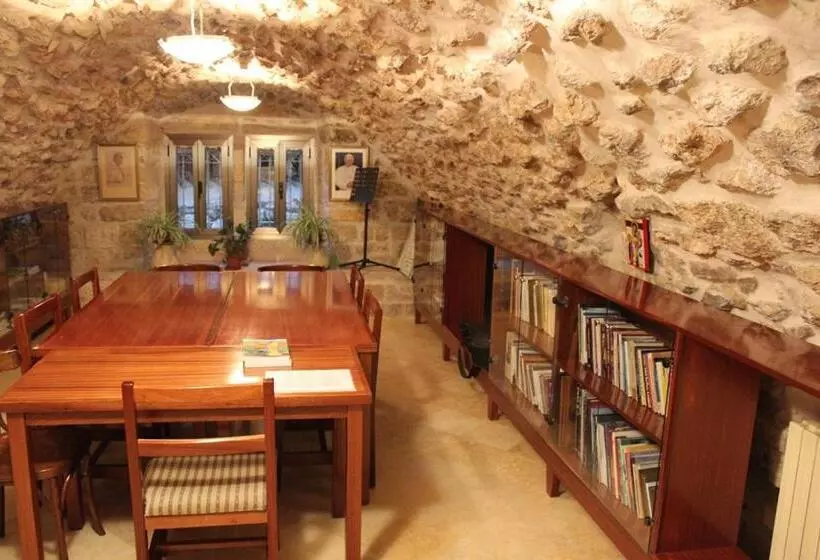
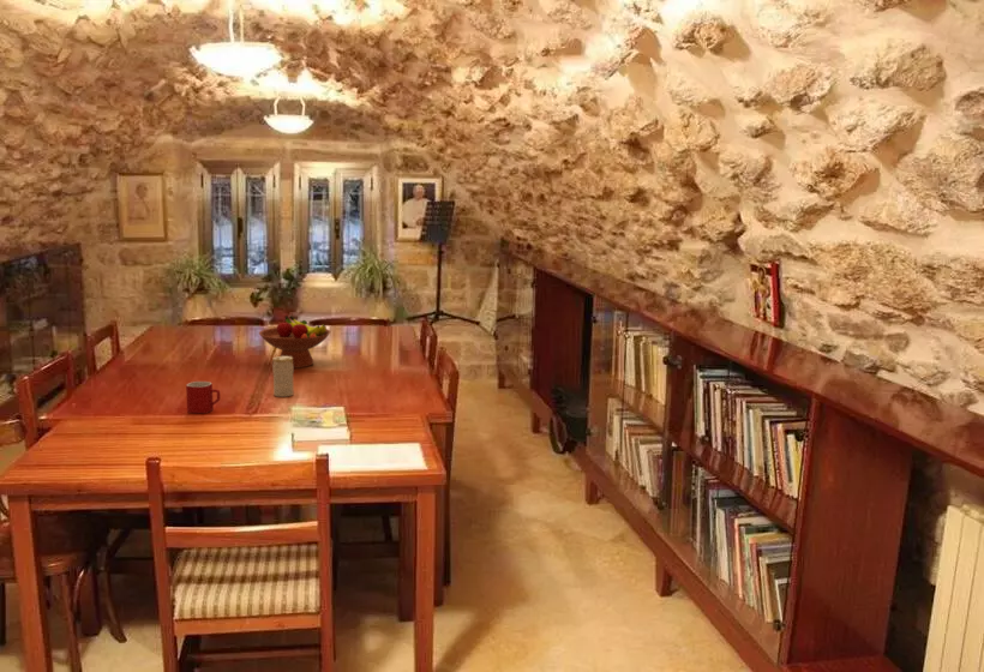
+ mug (204, 397)
+ fruit bowl (295, 342)
+ candle (283, 376)
